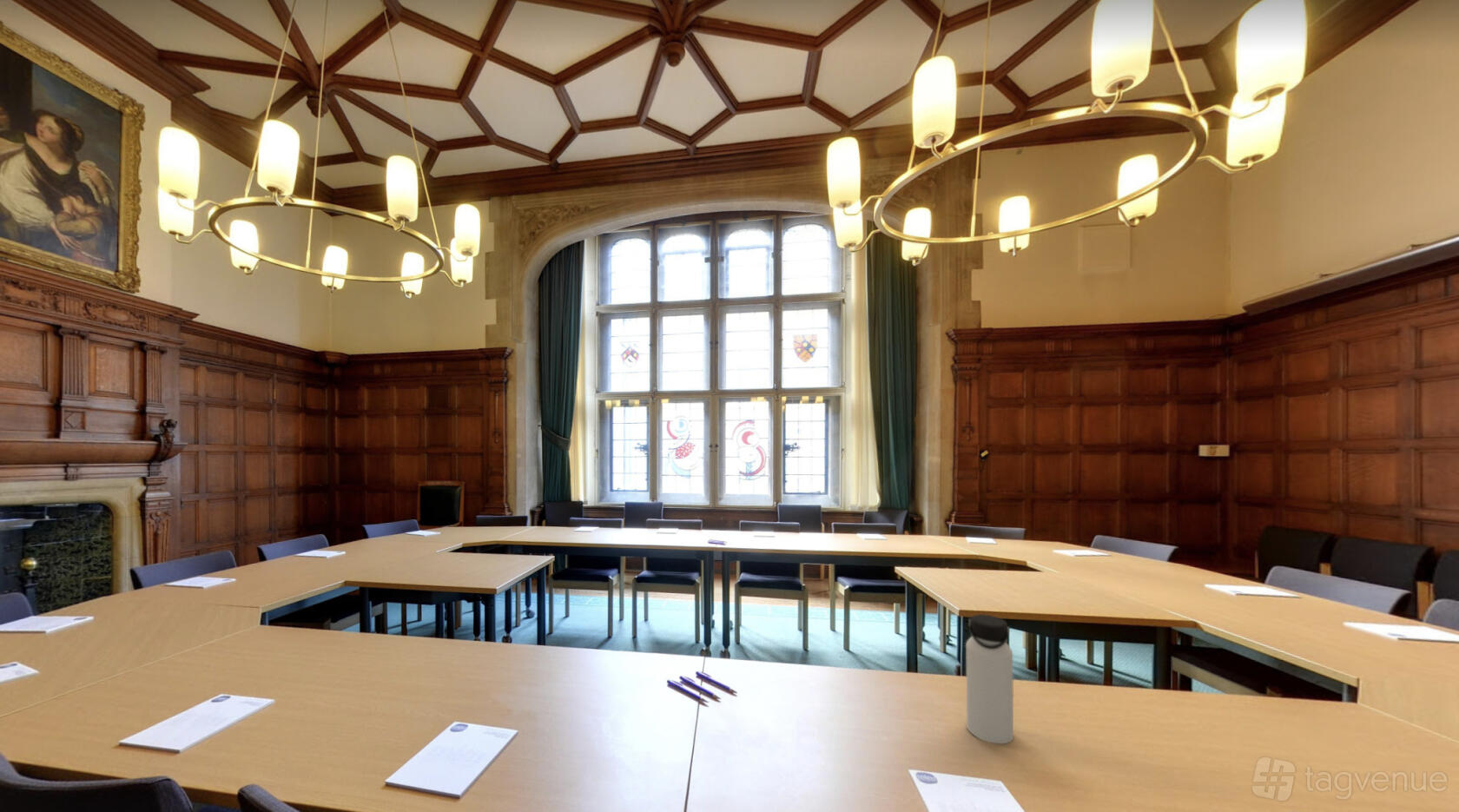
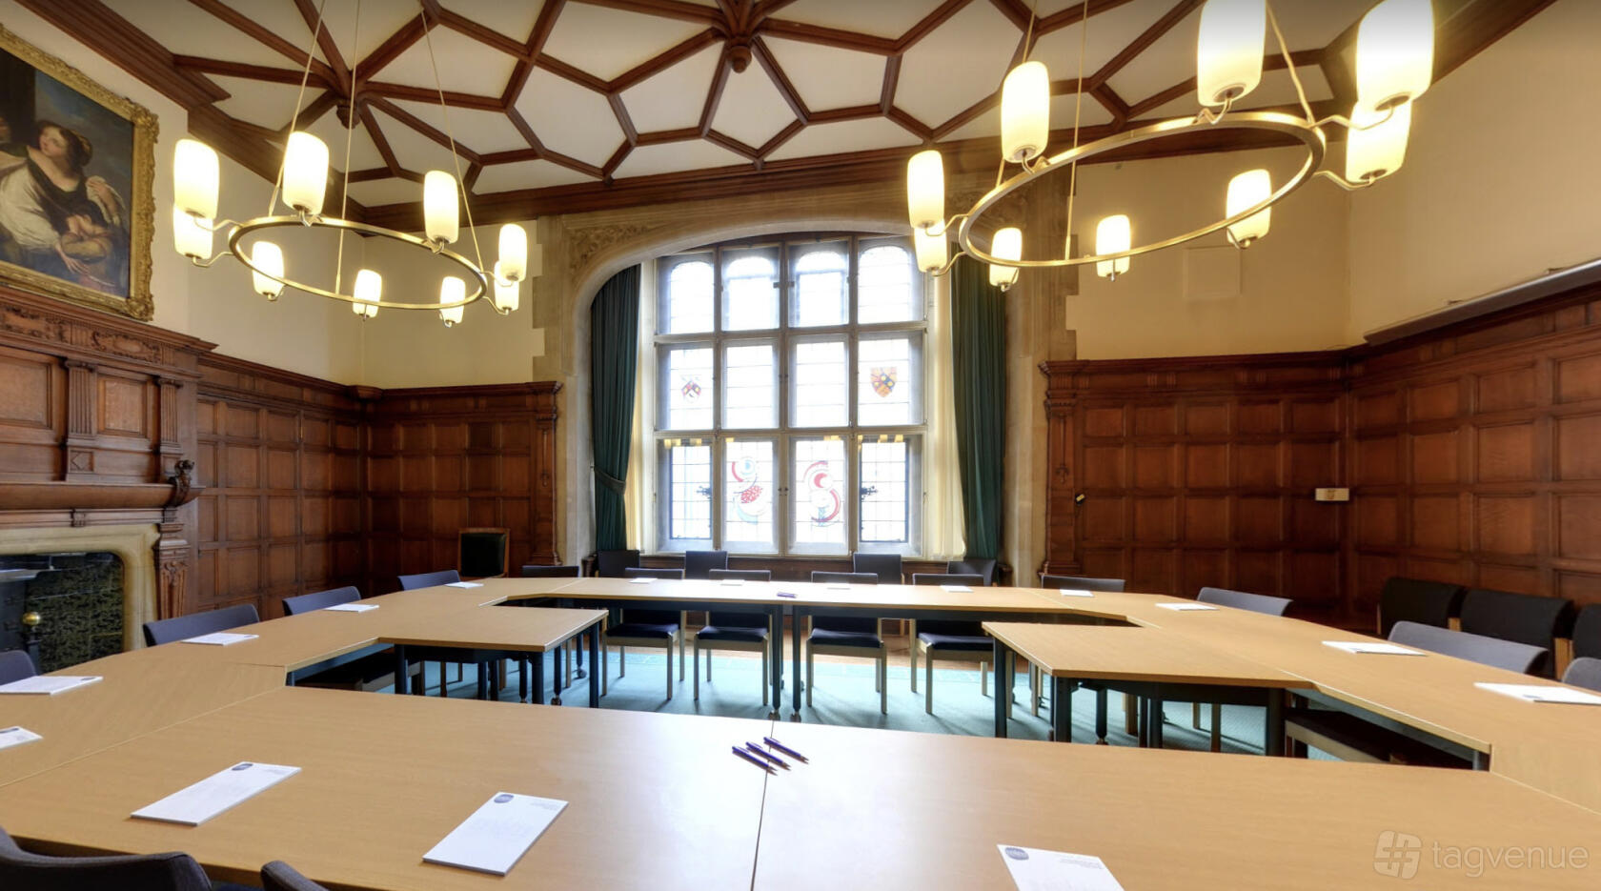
- water bottle (988, 675)
